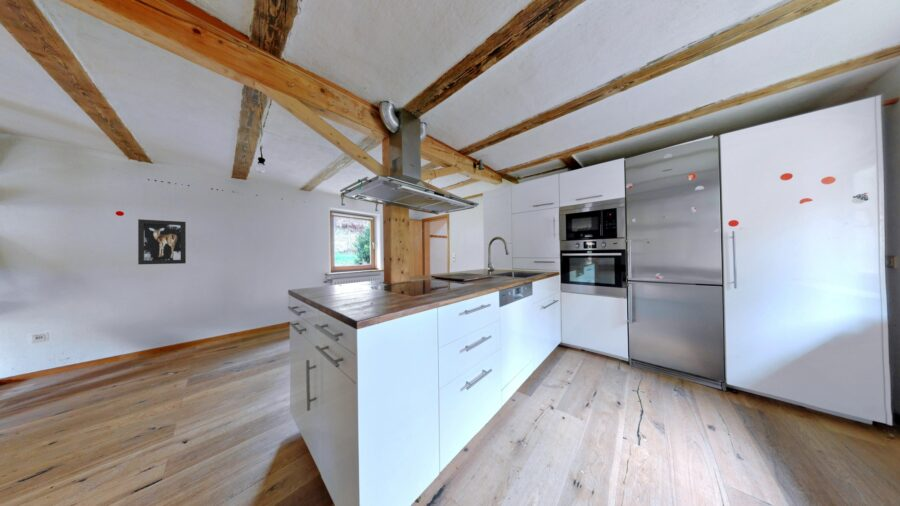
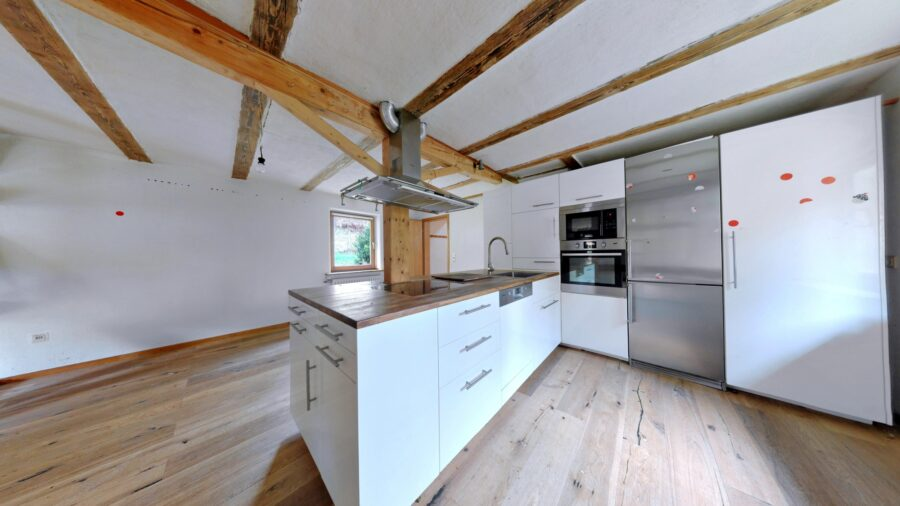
- wall art (162, 242)
